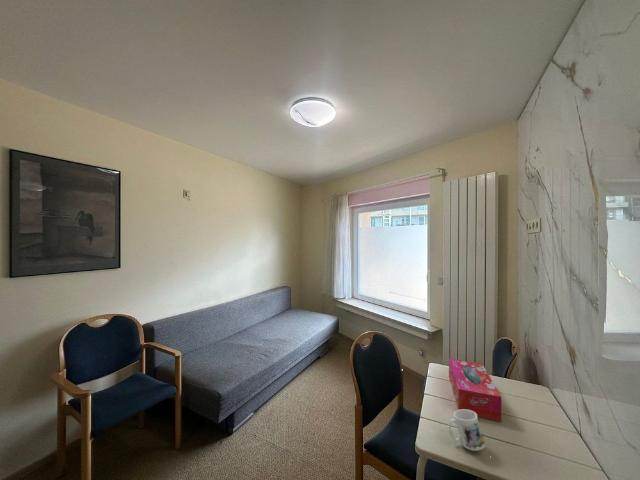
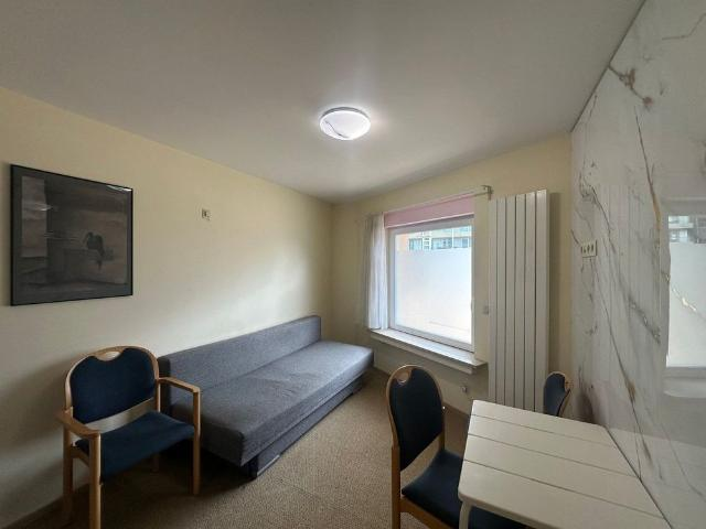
- mug (466, 430)
- tissue box (471, 385)
